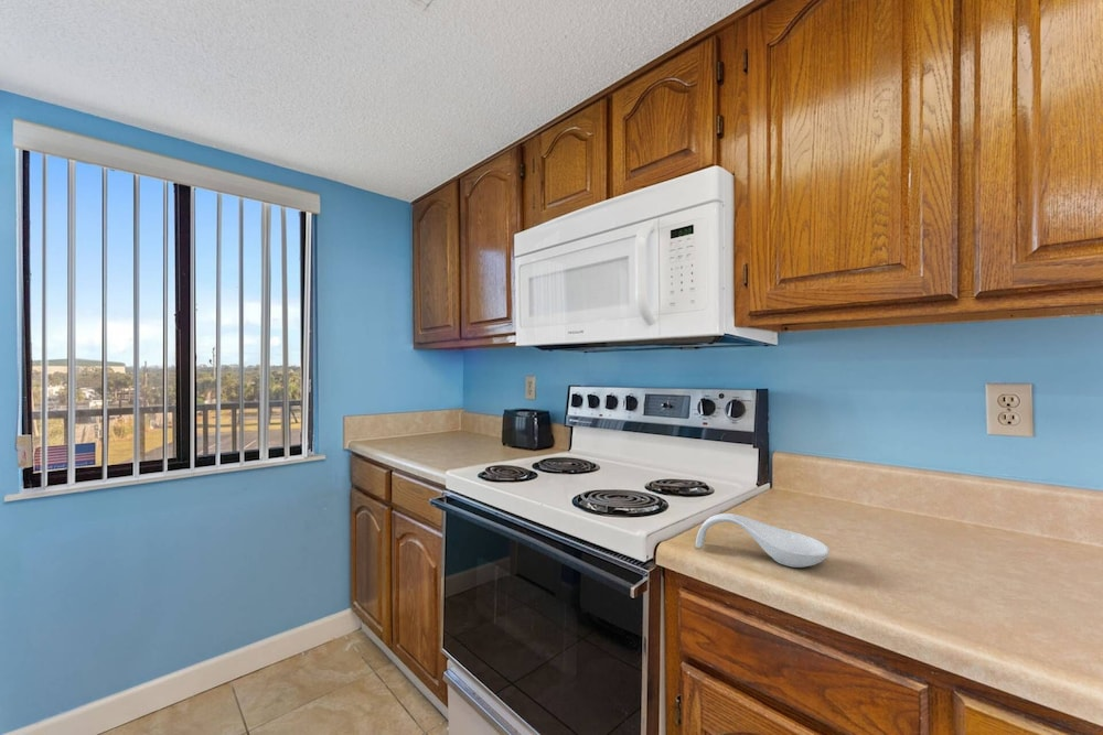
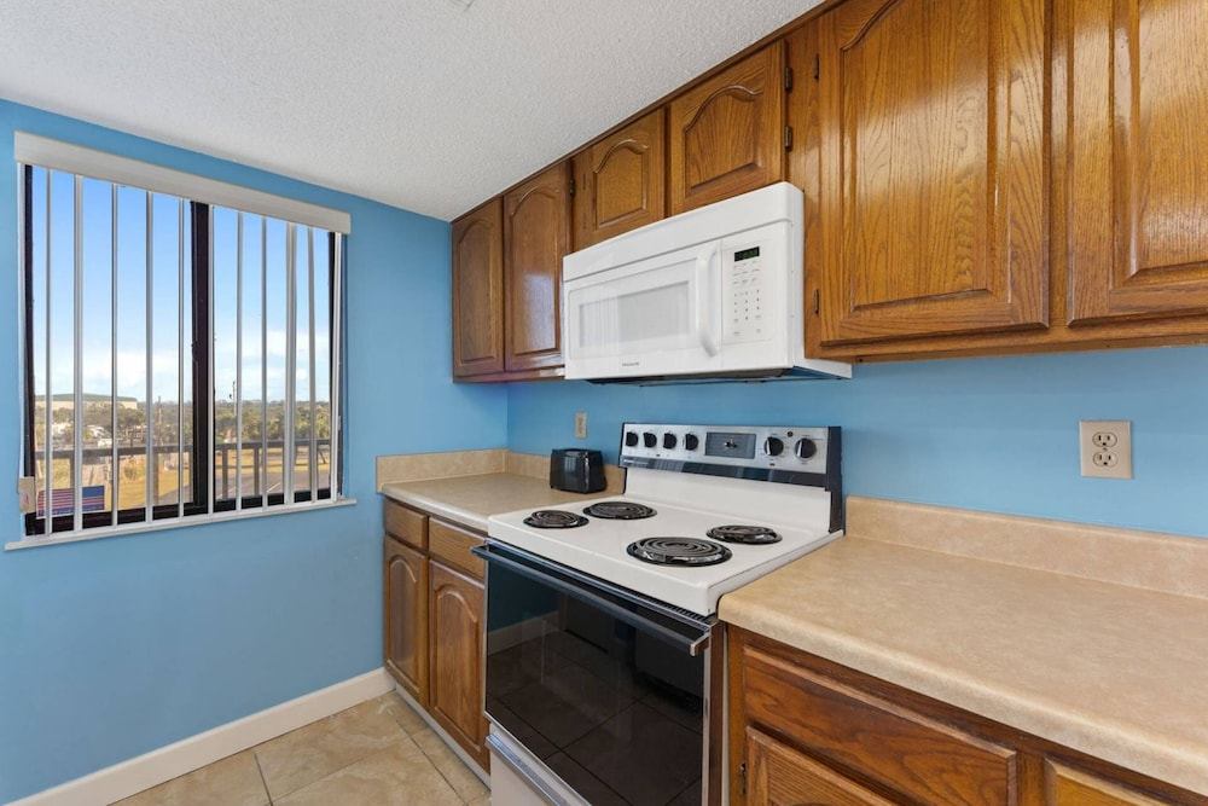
- spoon rest (759, 538)
